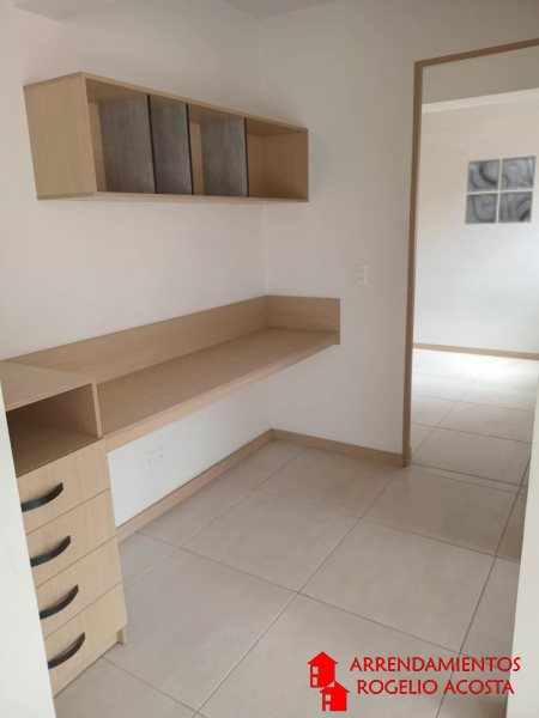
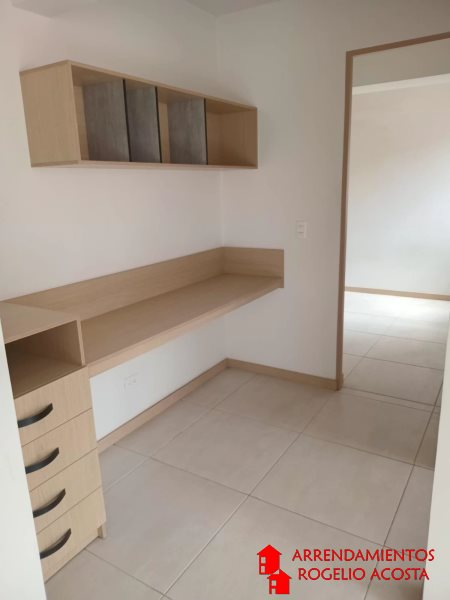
- wall art (499, 193)
